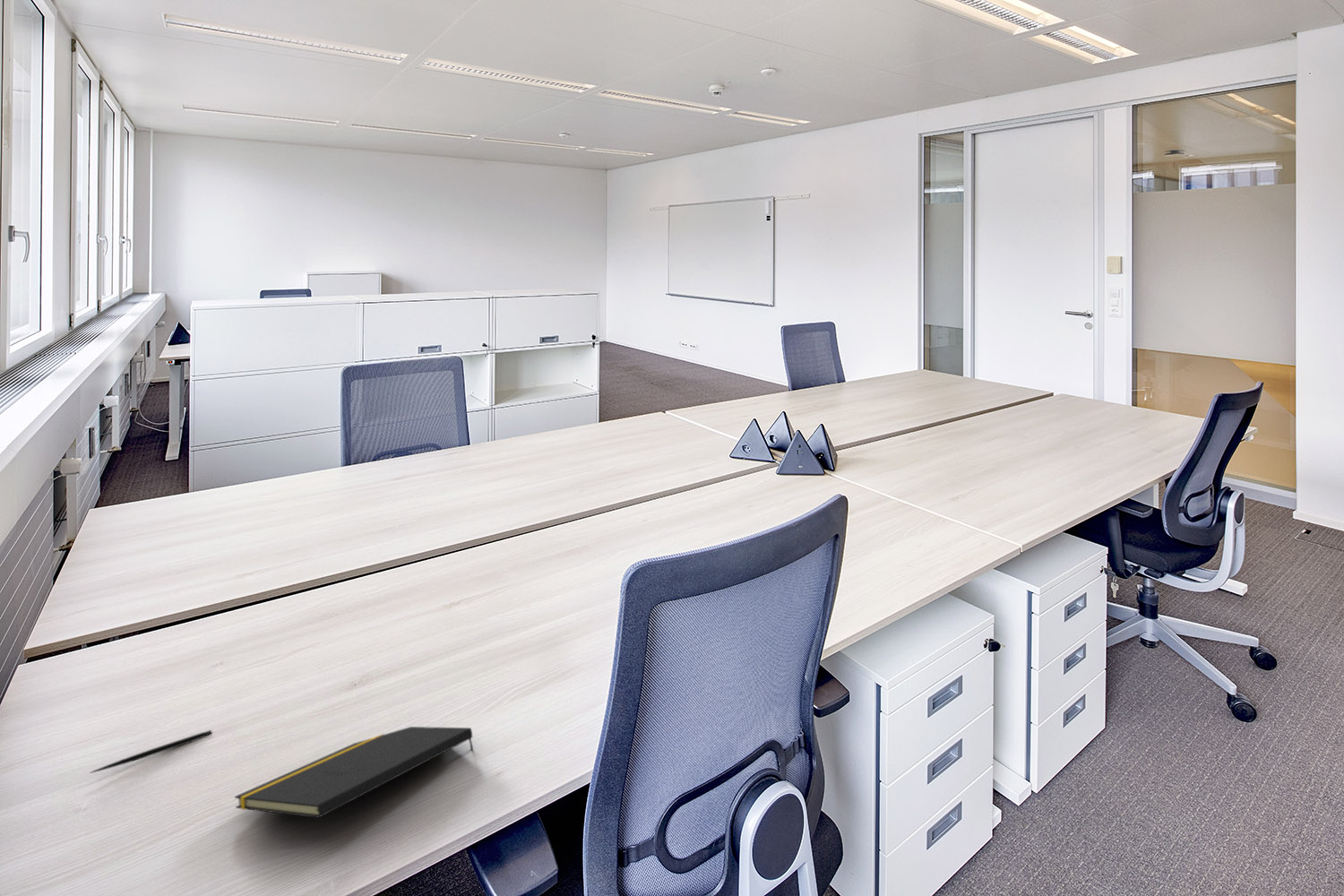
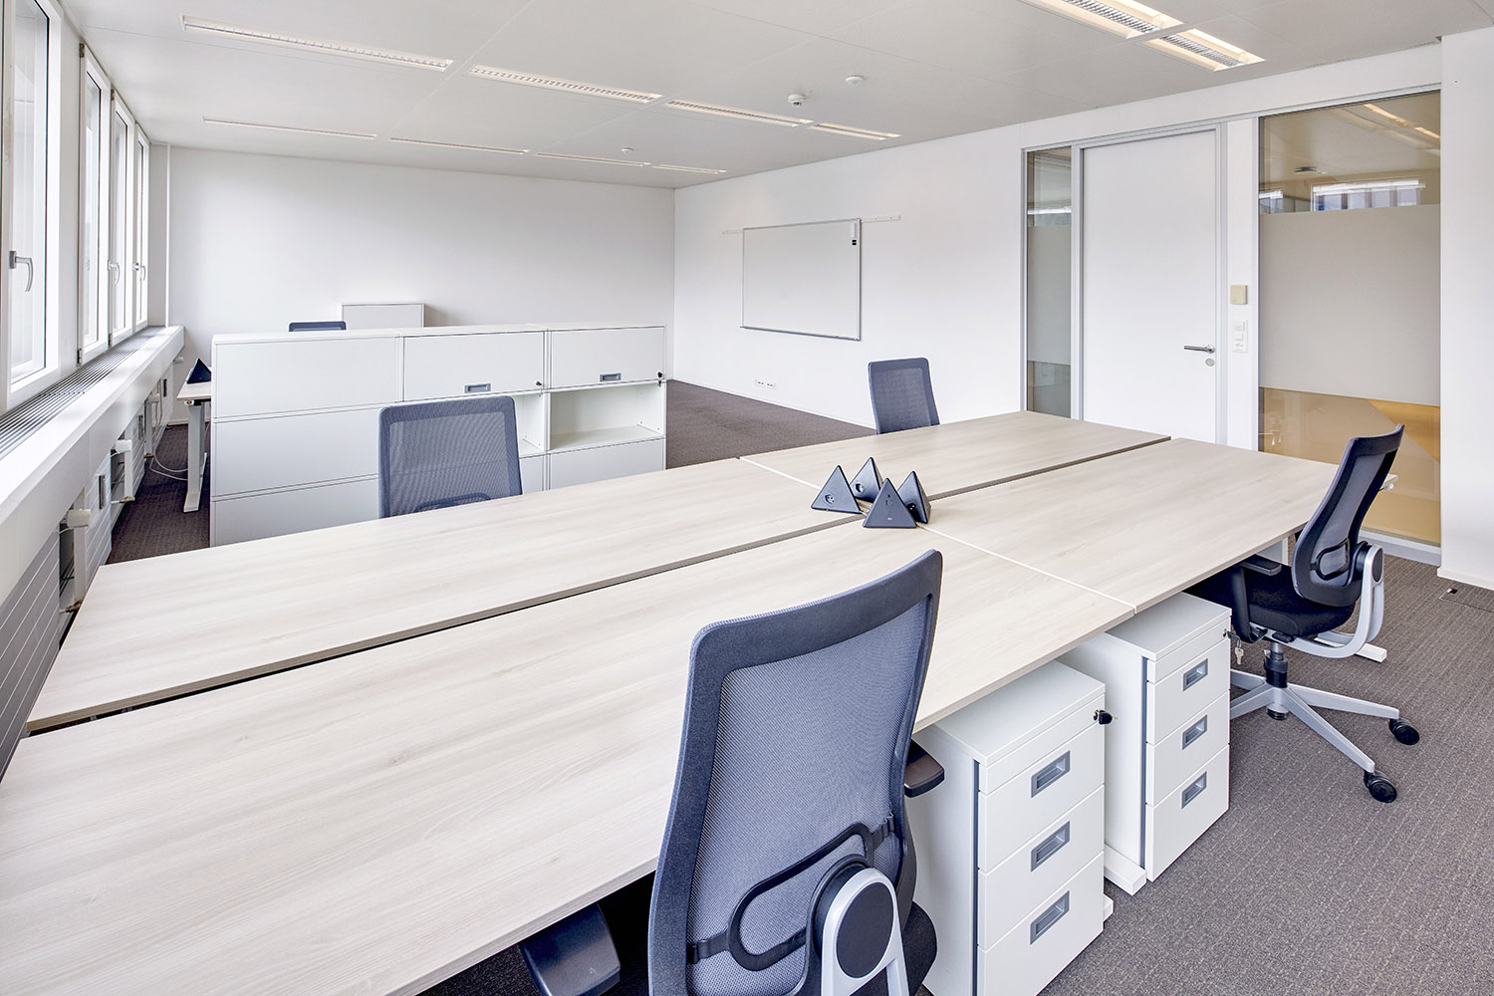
- pen (153, 750)
- notepad (361, 765)
